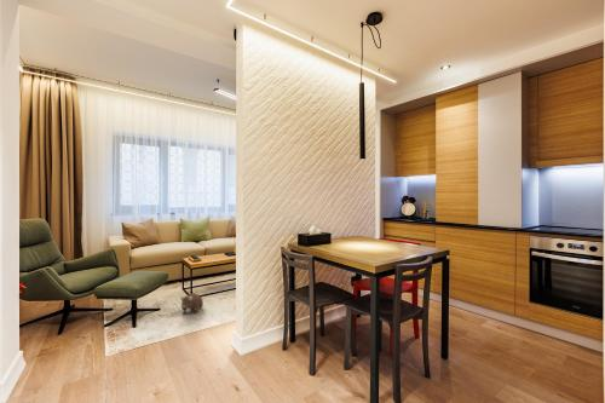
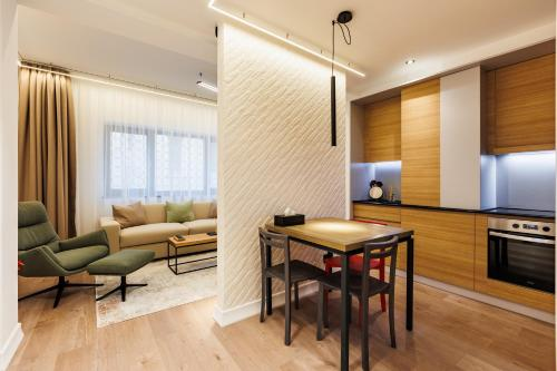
- plush toy (191, 301)
